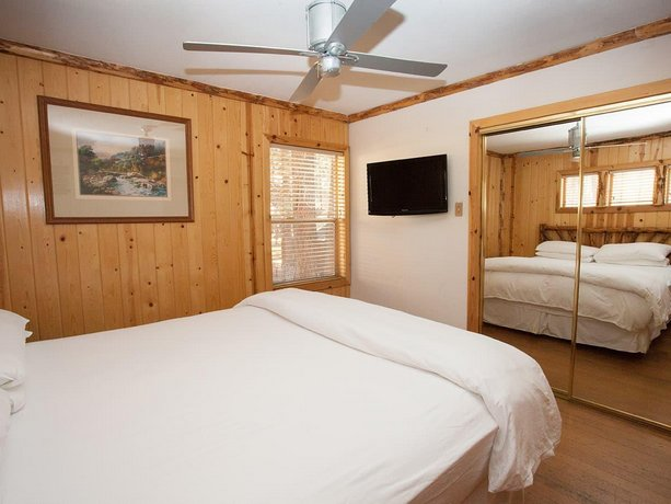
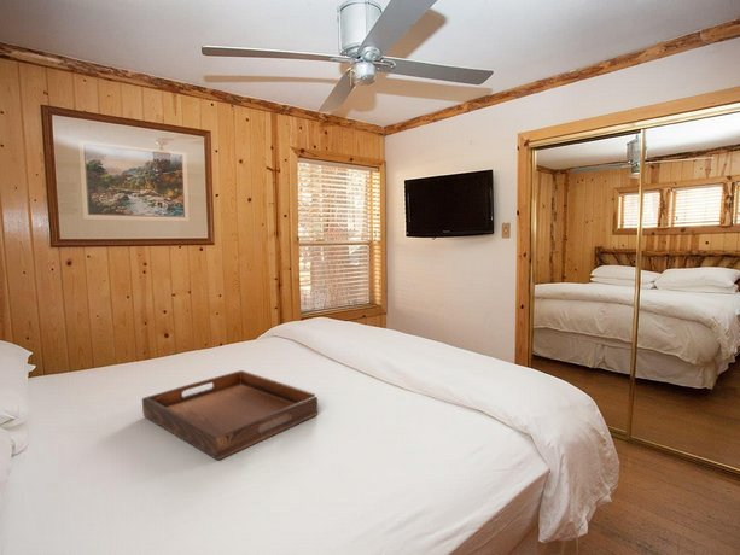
+ serving tray (232, 405)
